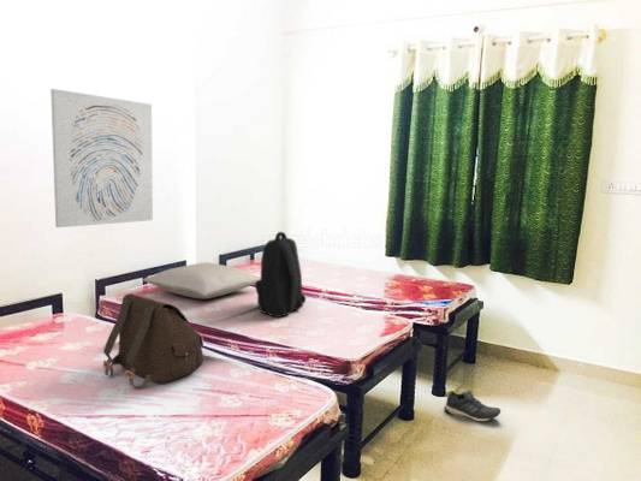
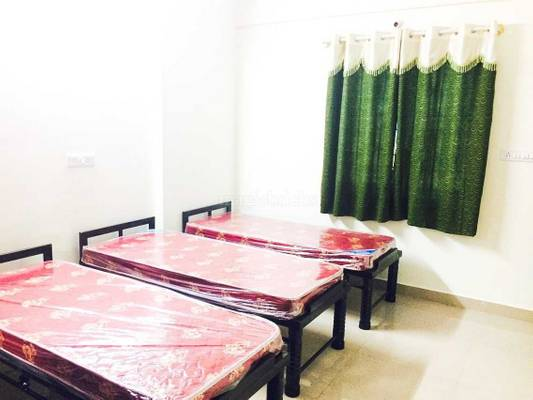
- shoe (473, 404)
- wall art (107, 161)
- pillow (204, 279)
- backpack (280, 272)
- satchel (152, 335)
